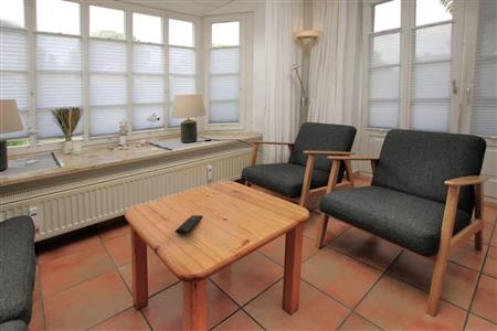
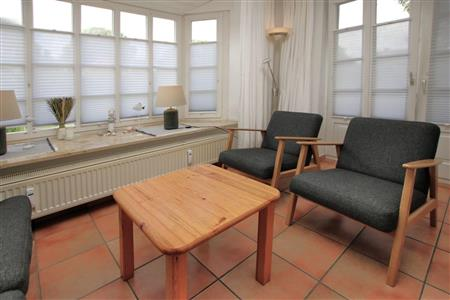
- remote control (190, 224)
